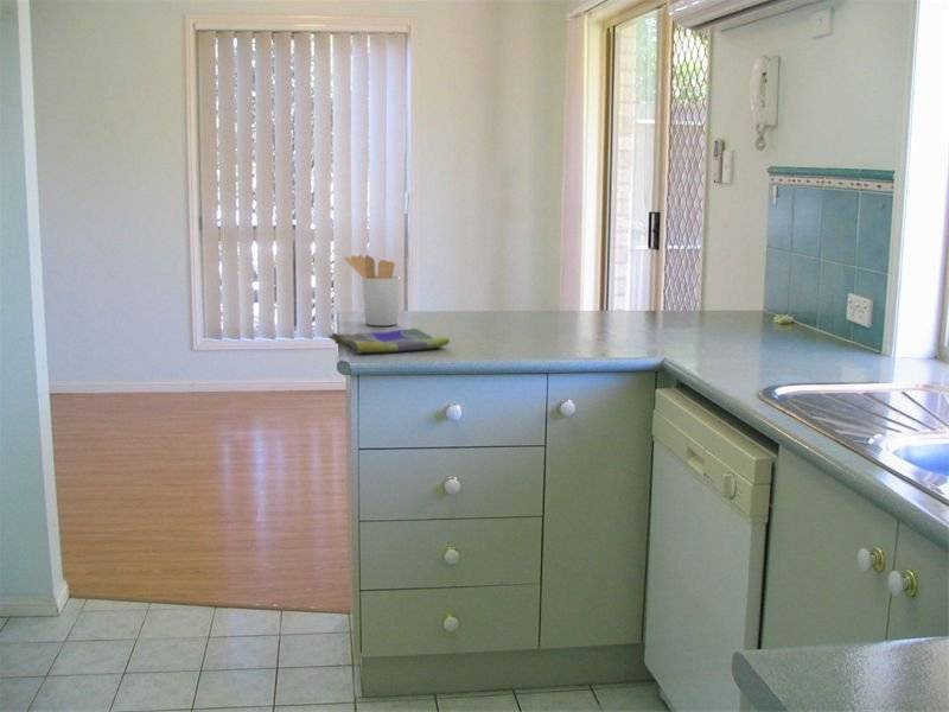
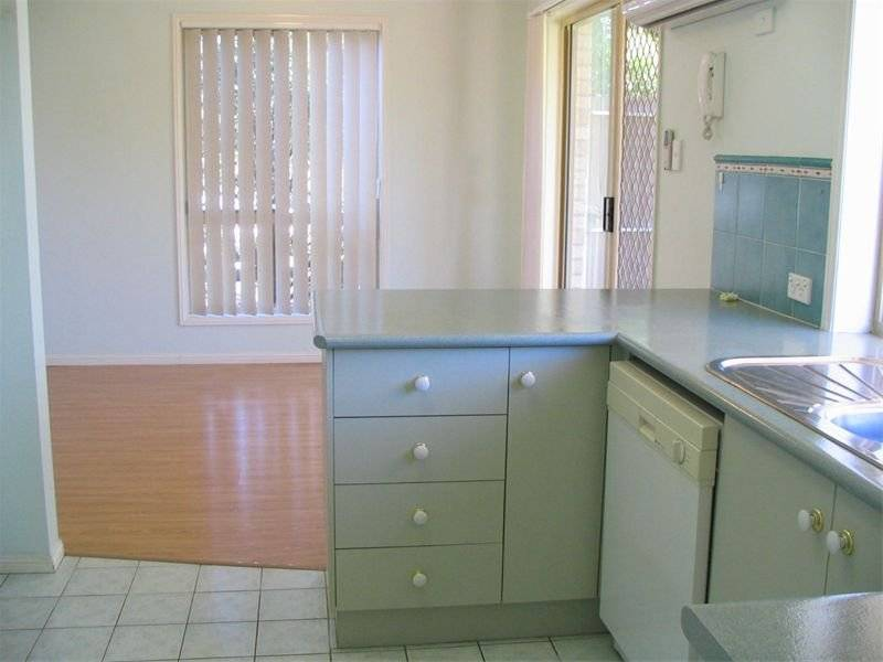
- utensil holder (372, 288)
- dish towel (388, 339)
